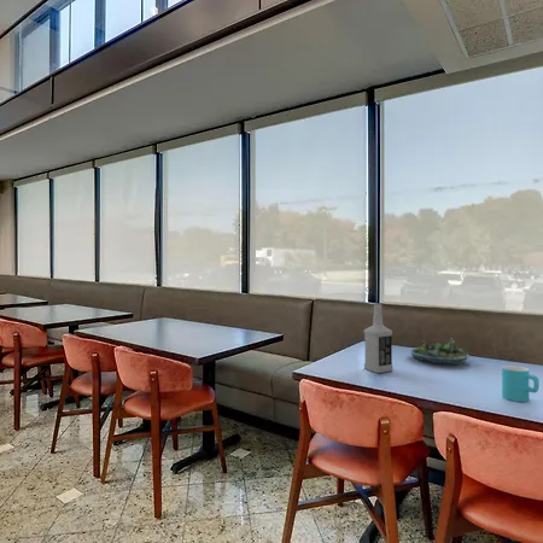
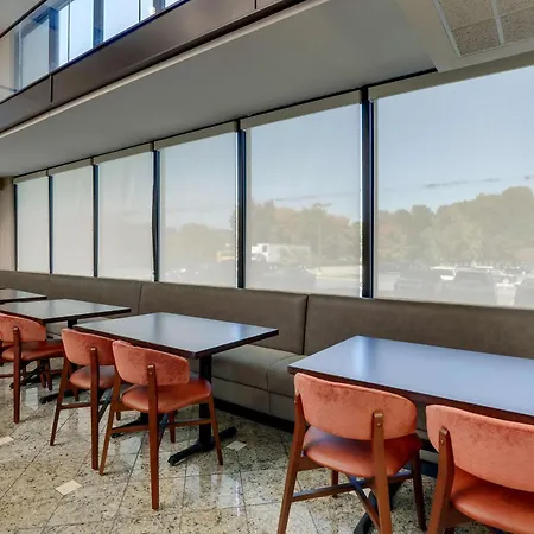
- succulent planter (438, 348)
- cup (518, 384)
- vodka (378, 337)
